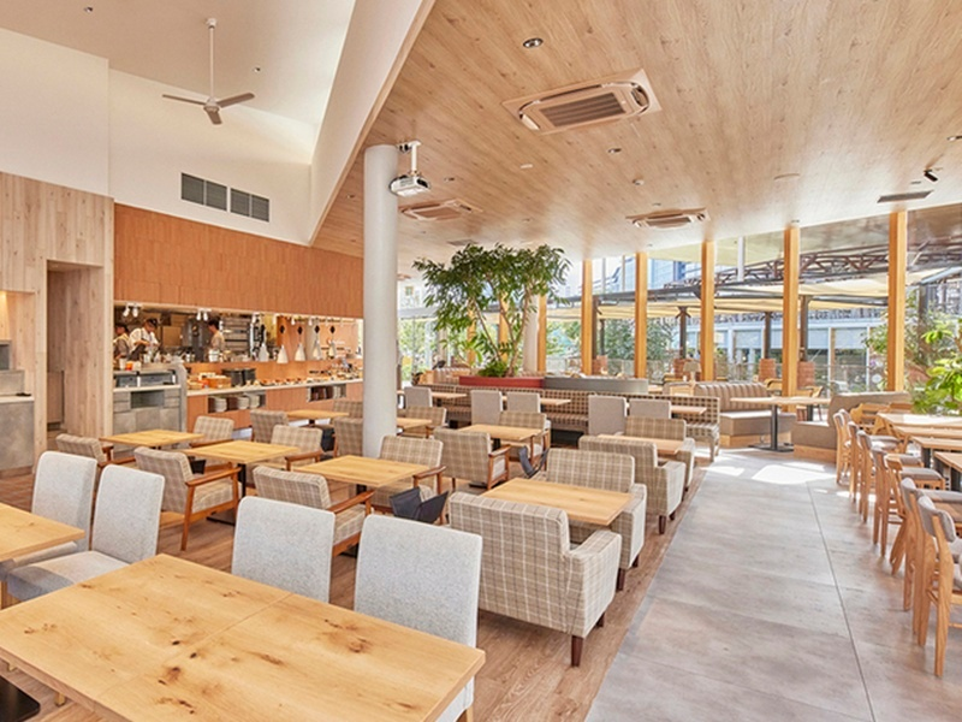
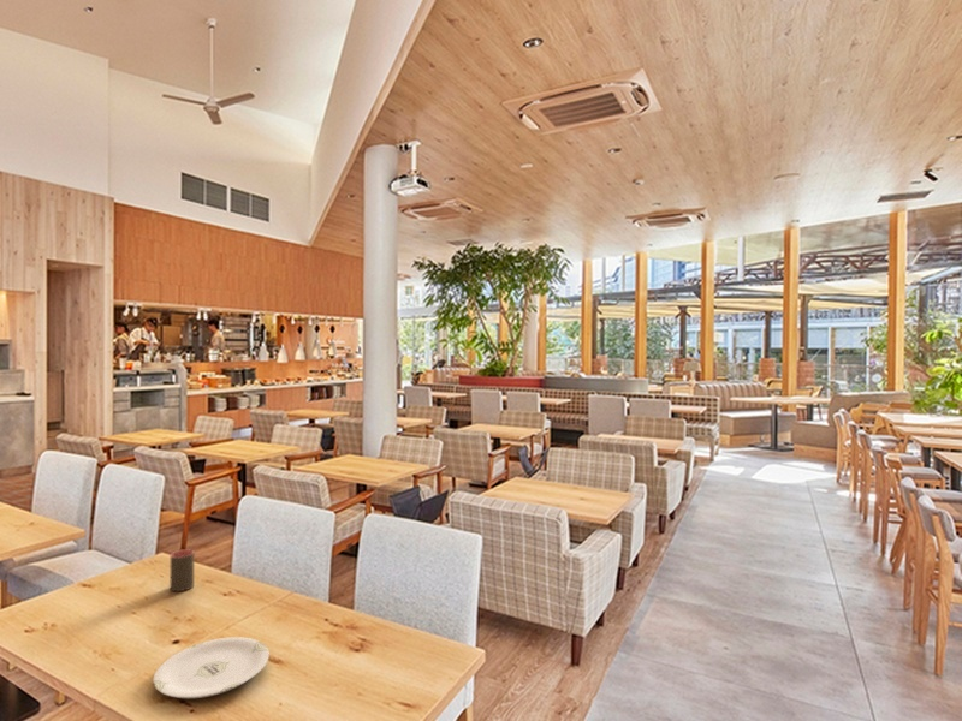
+ cup (182, 570)
+ plate (213, 668)
